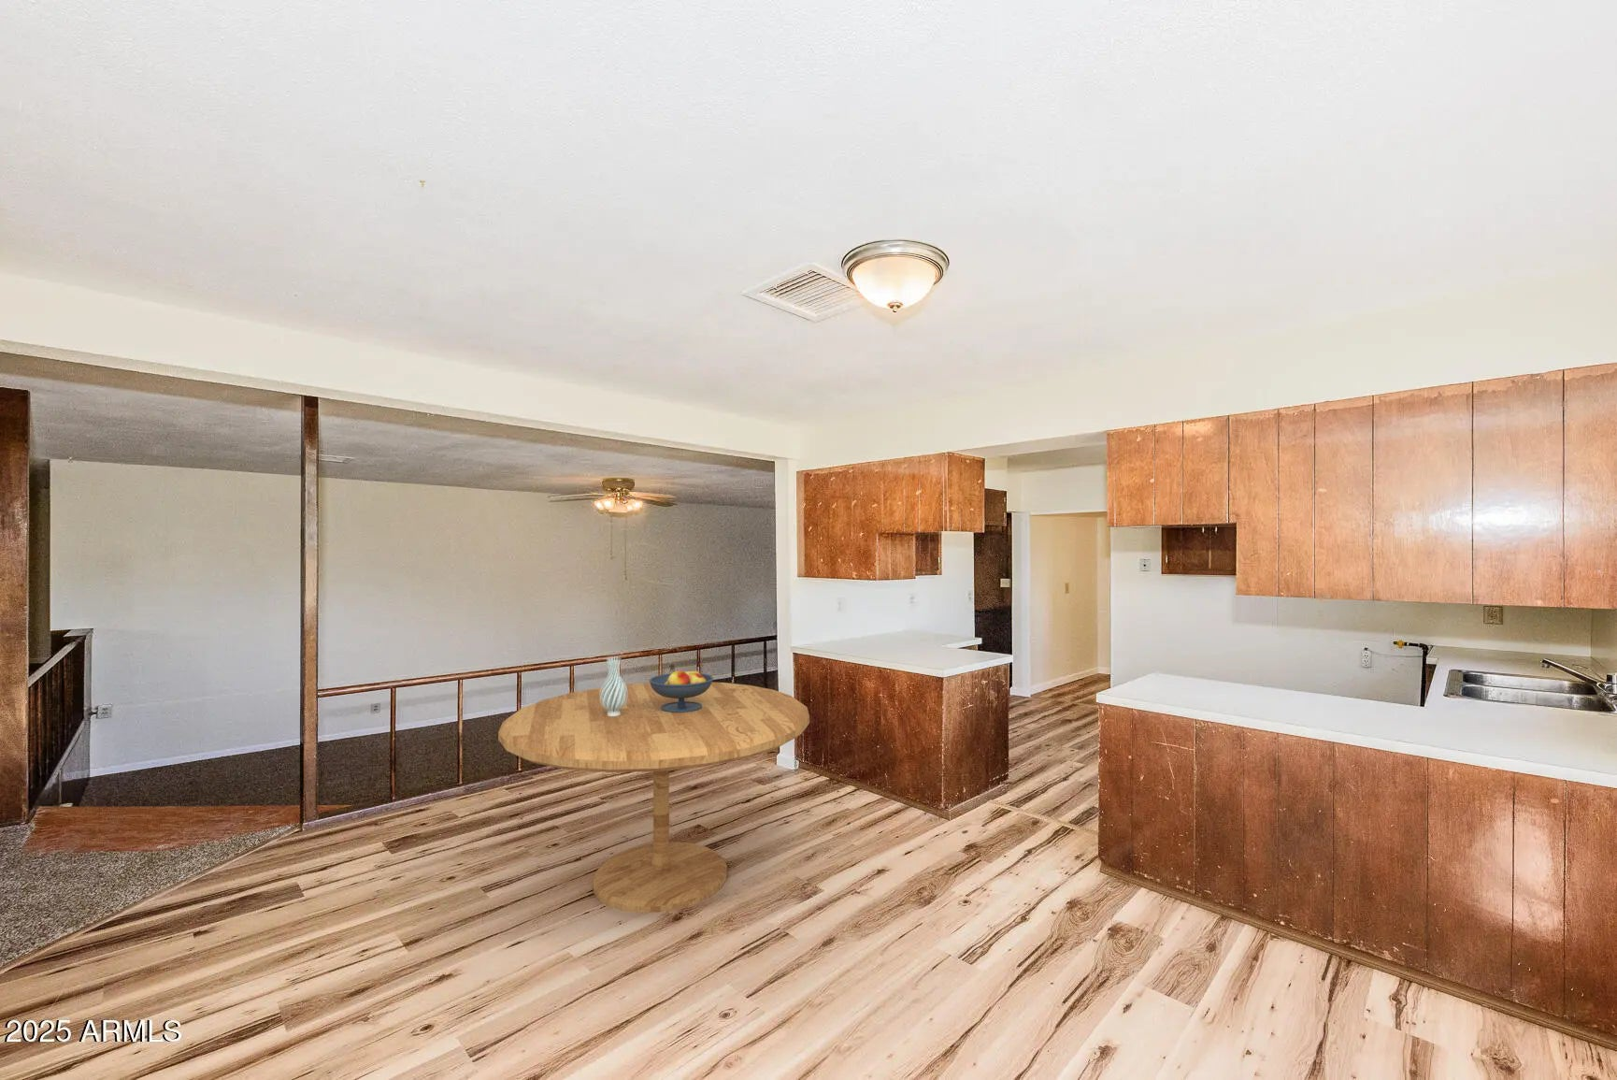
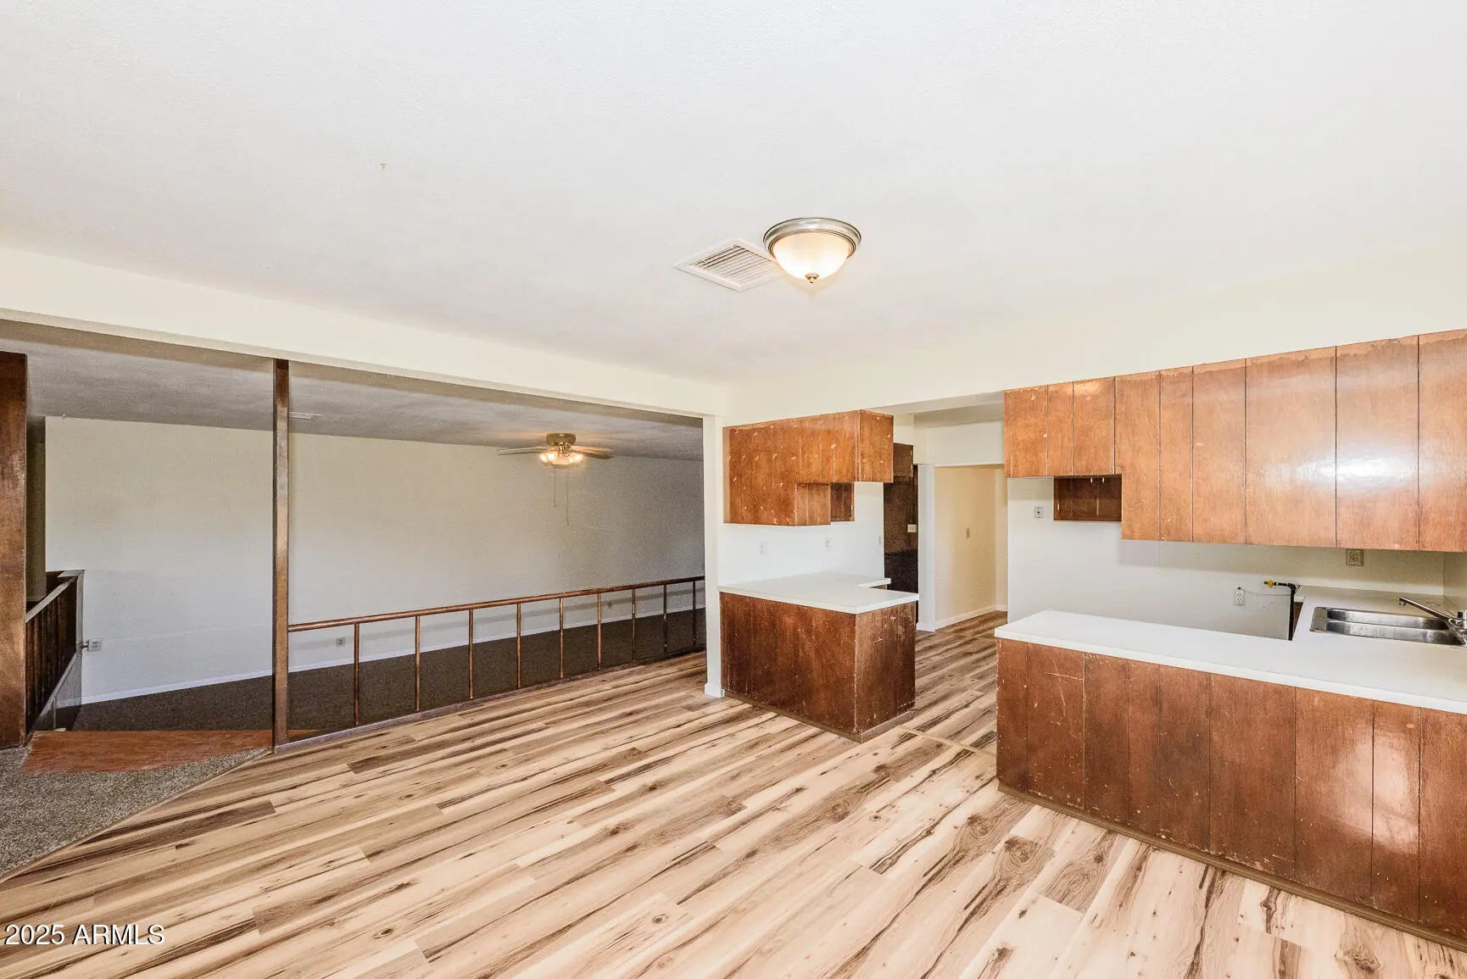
- fruit bowl (682, 687)
- dining table (660, 794)
- vase (615, 686)
